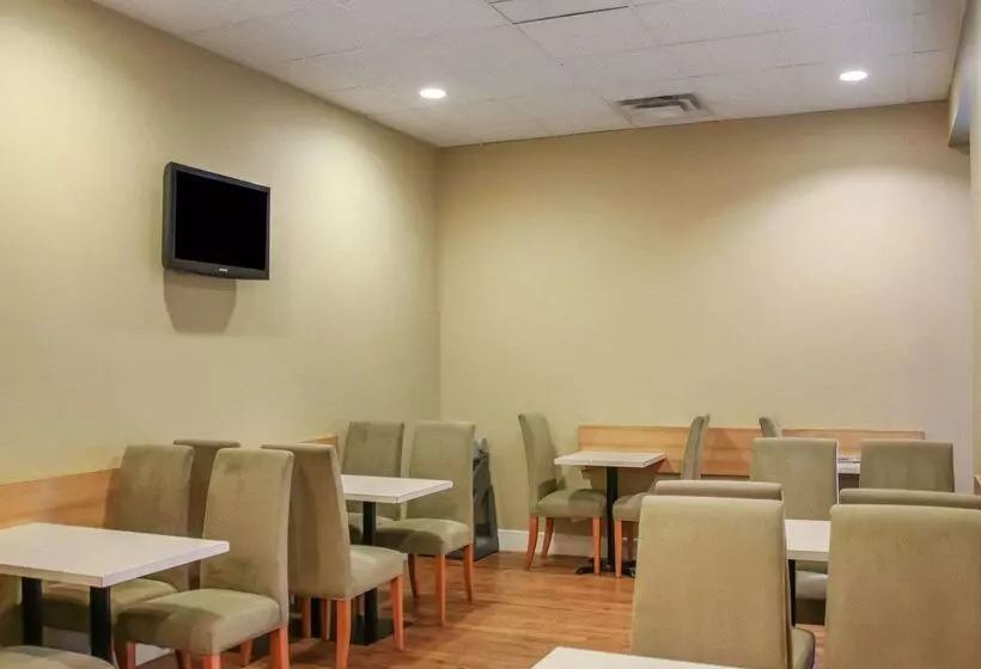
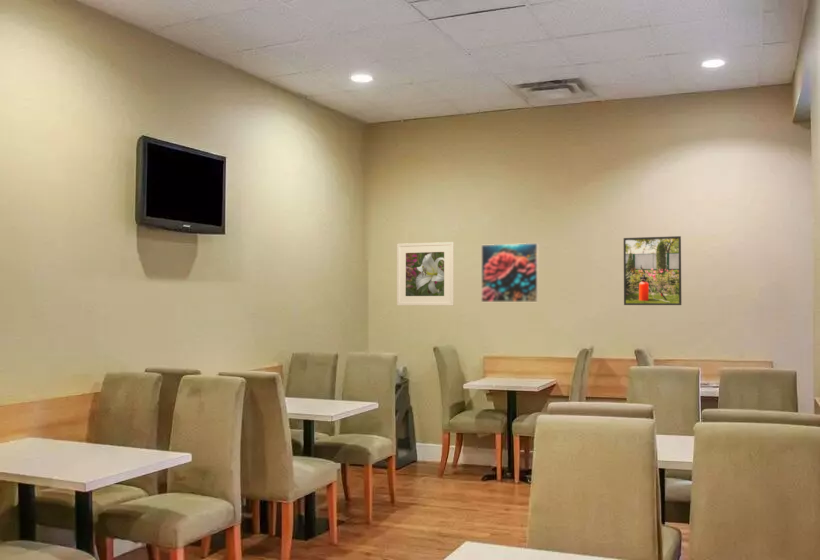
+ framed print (652, 271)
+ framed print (424, 274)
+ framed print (509, 273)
